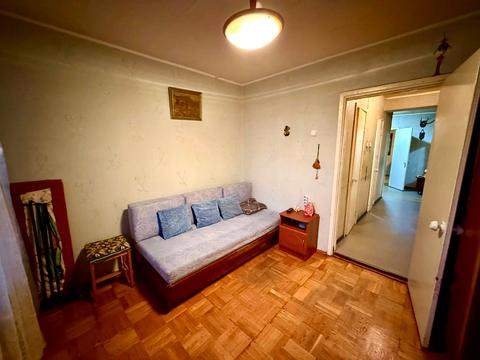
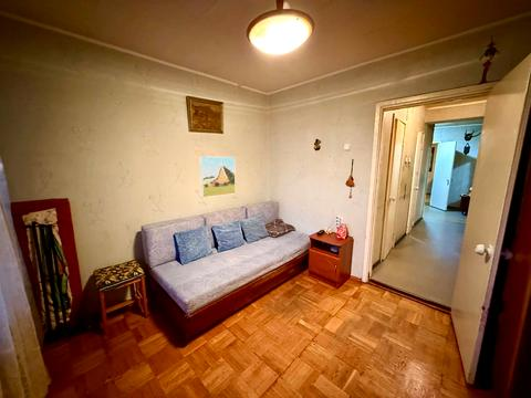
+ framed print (218, 176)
